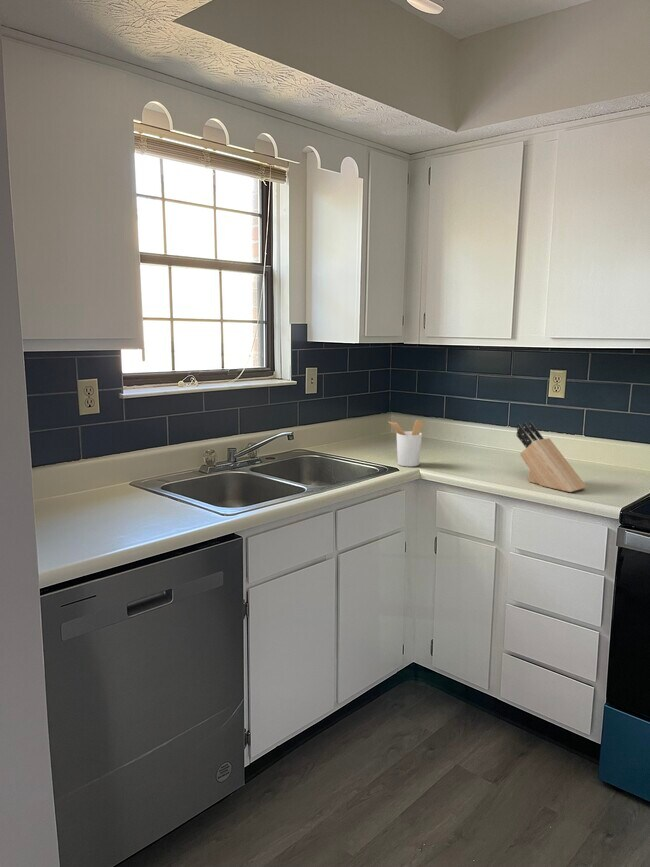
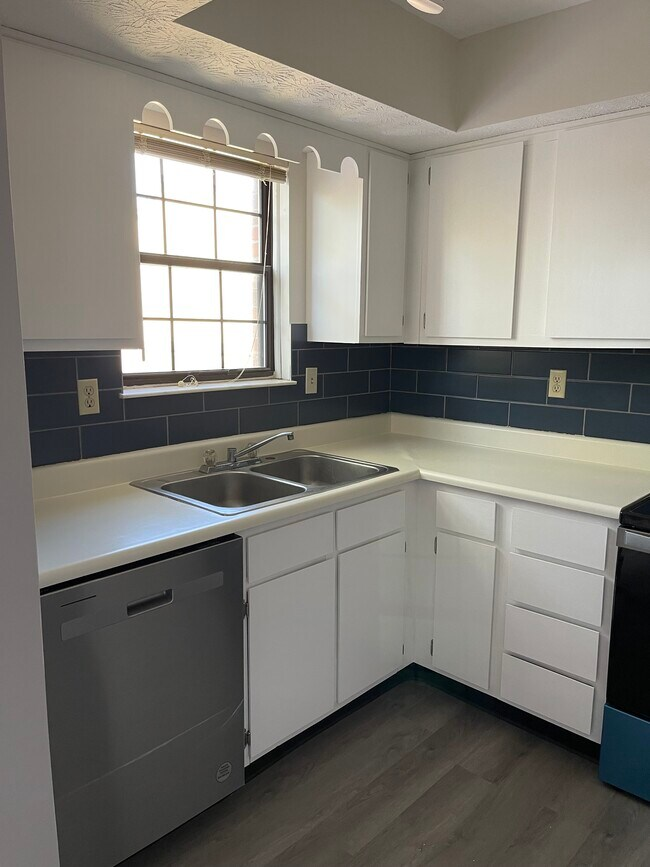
- utensil holder (404, 441)
- knife block (548, 454)
